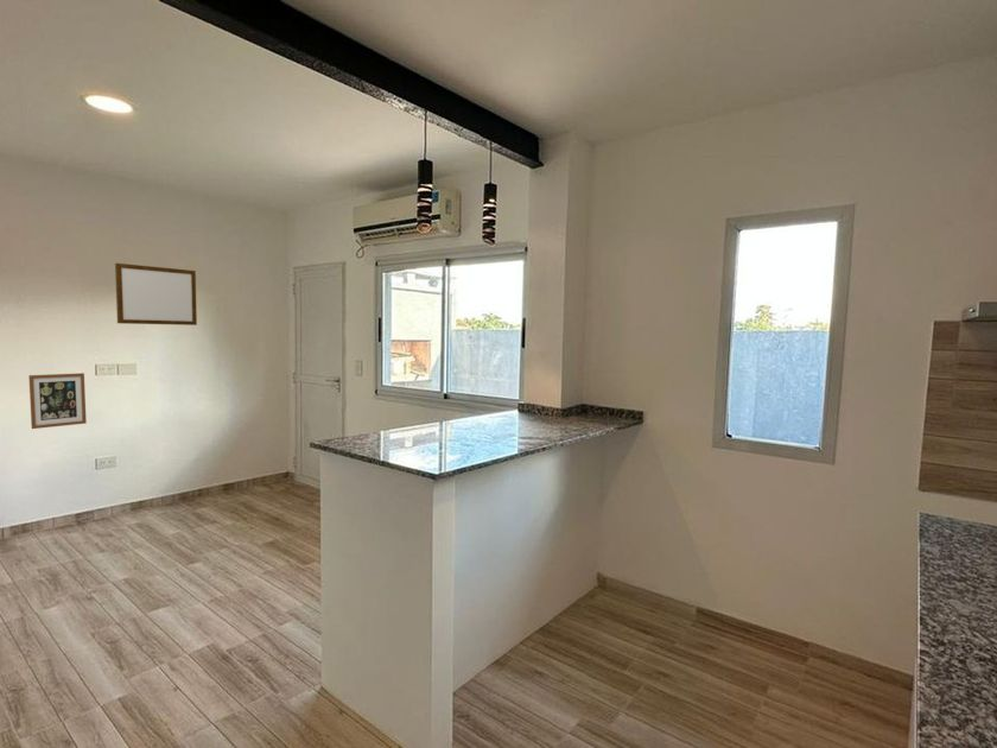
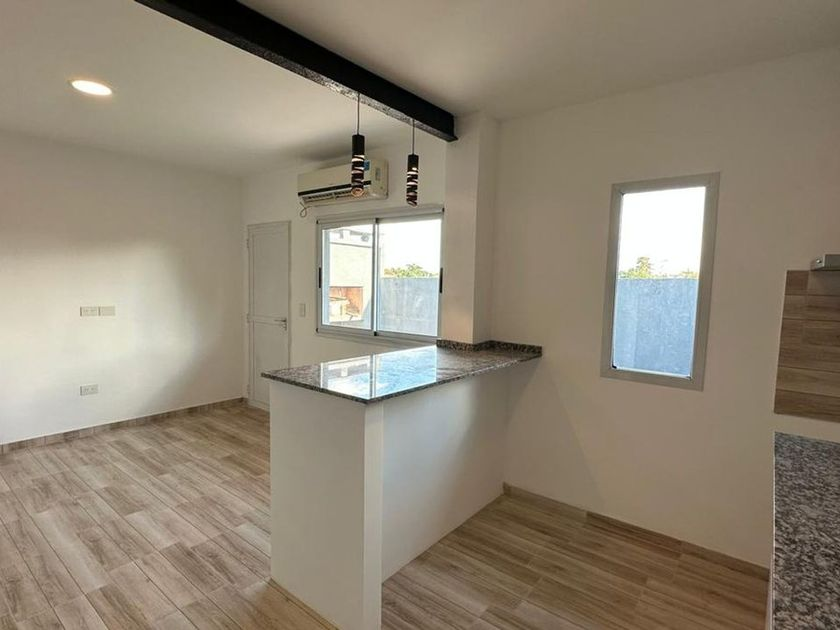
- wall art (58, 400)
- writing board (158, 296)
